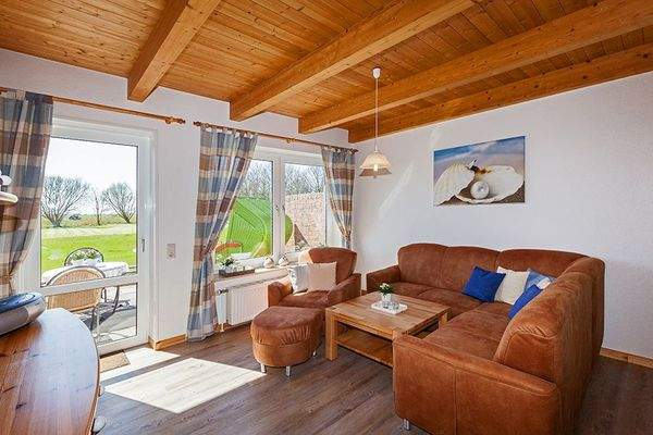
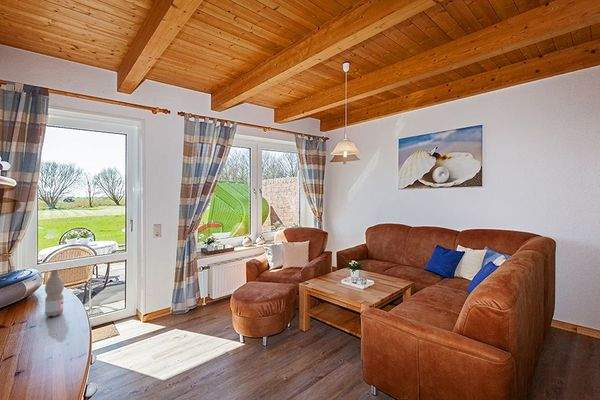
+ water bottle (53, 291)
